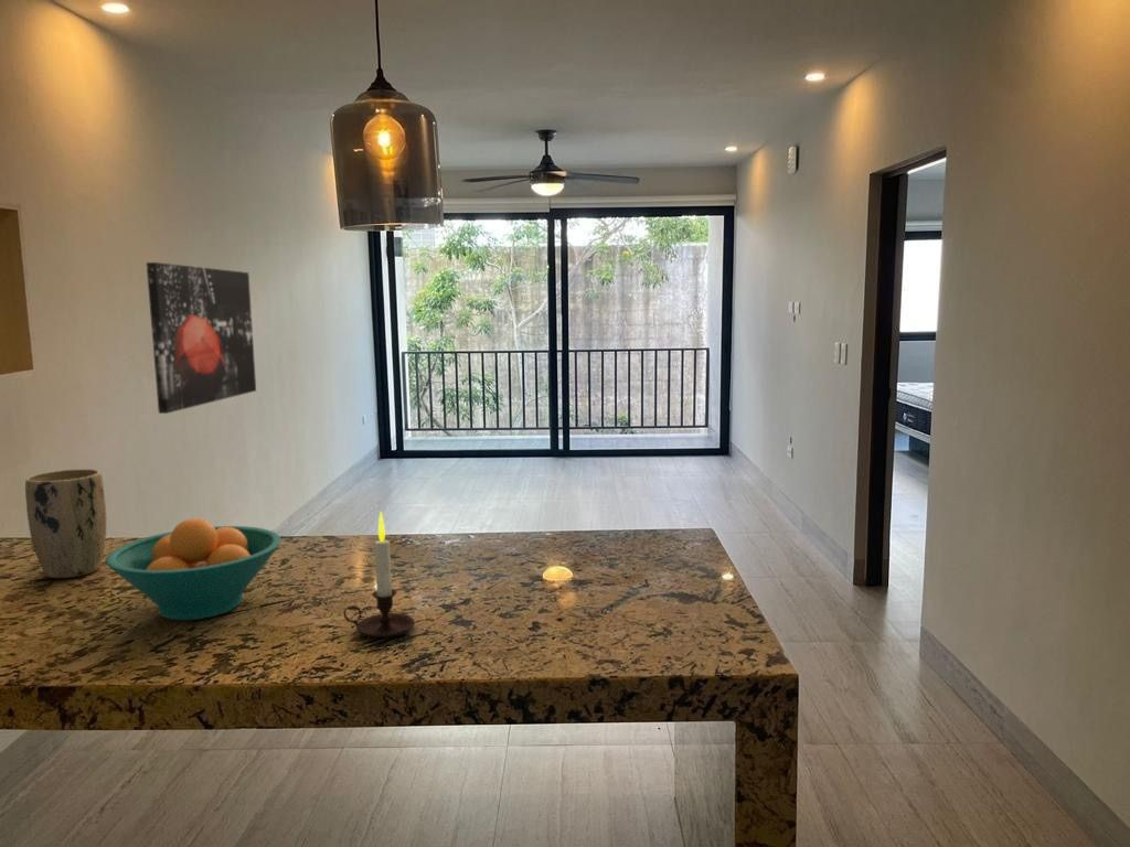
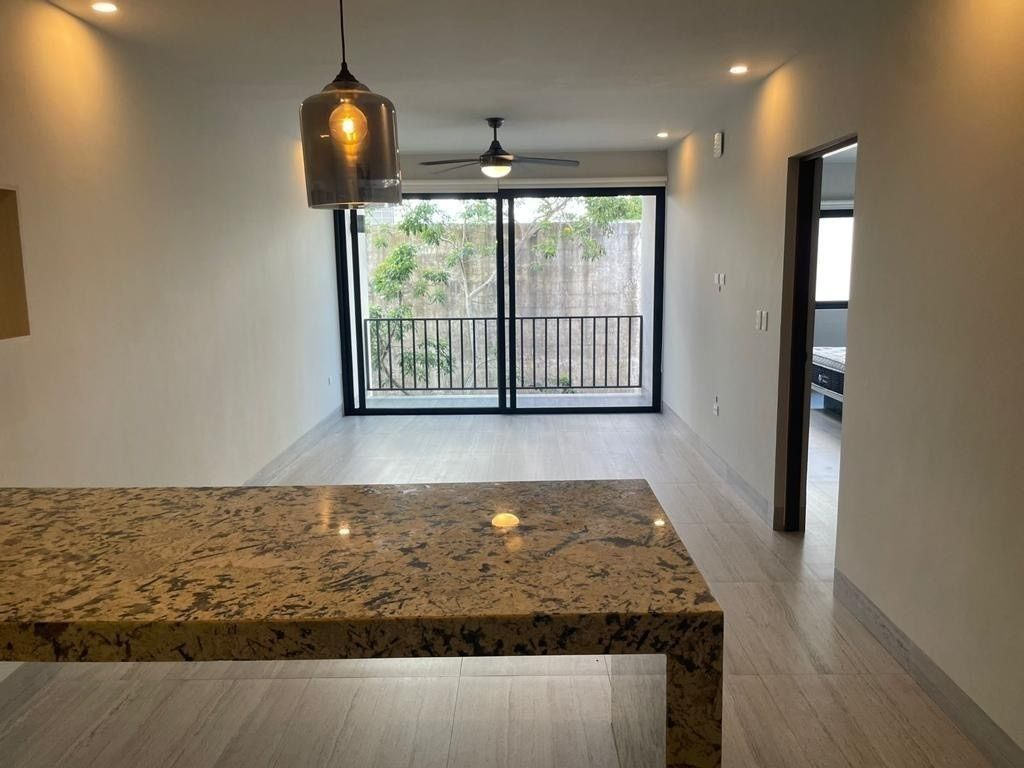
- plant pot (68, 523)
- wall art (209, 335)
- fruit bowl (198, 564)
- candle (376, 570)
